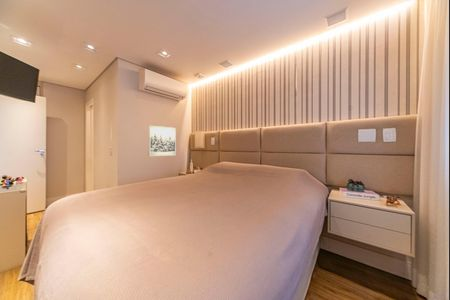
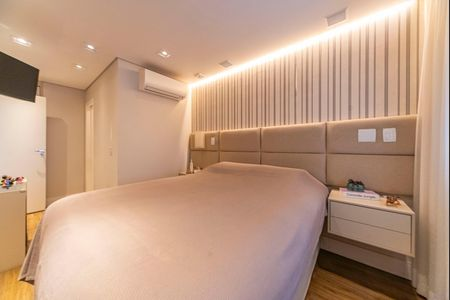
- wall art (163, 141)
